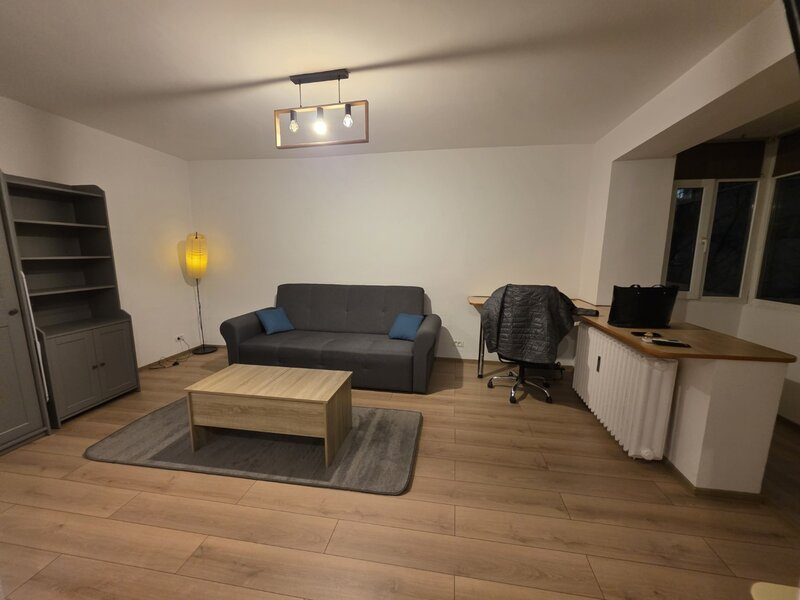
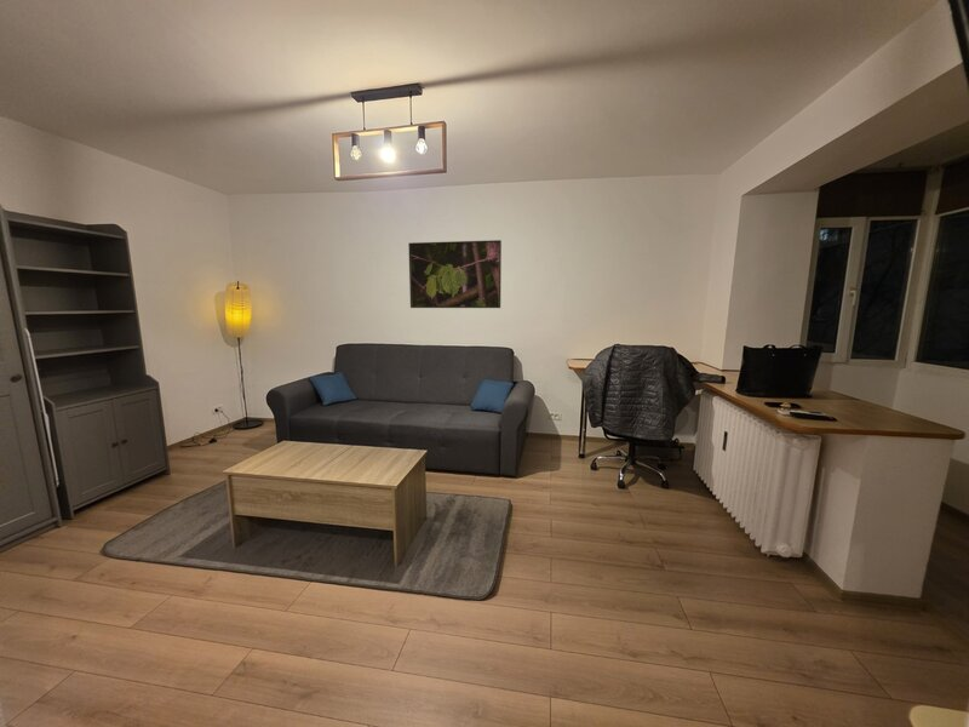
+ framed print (454, 275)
